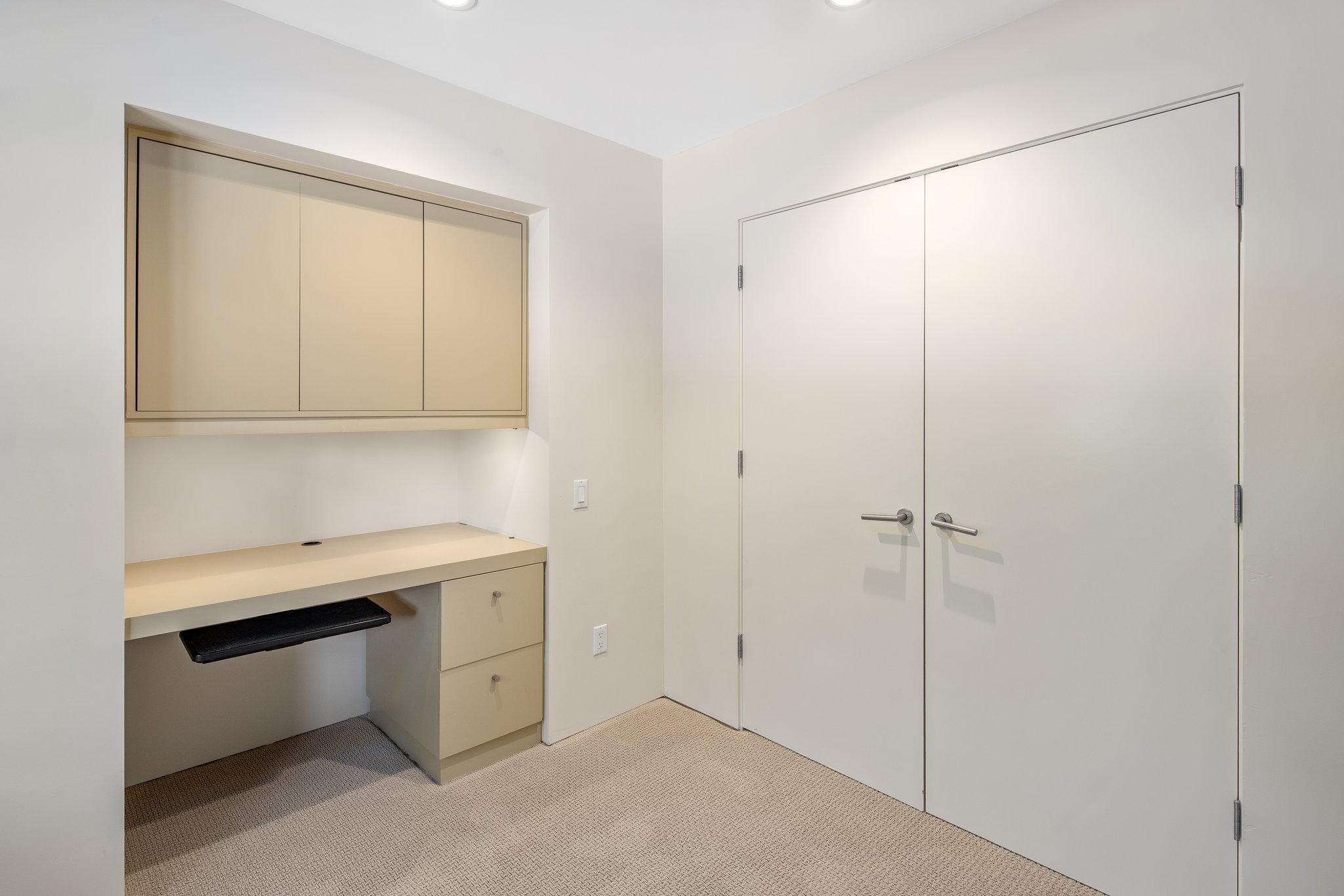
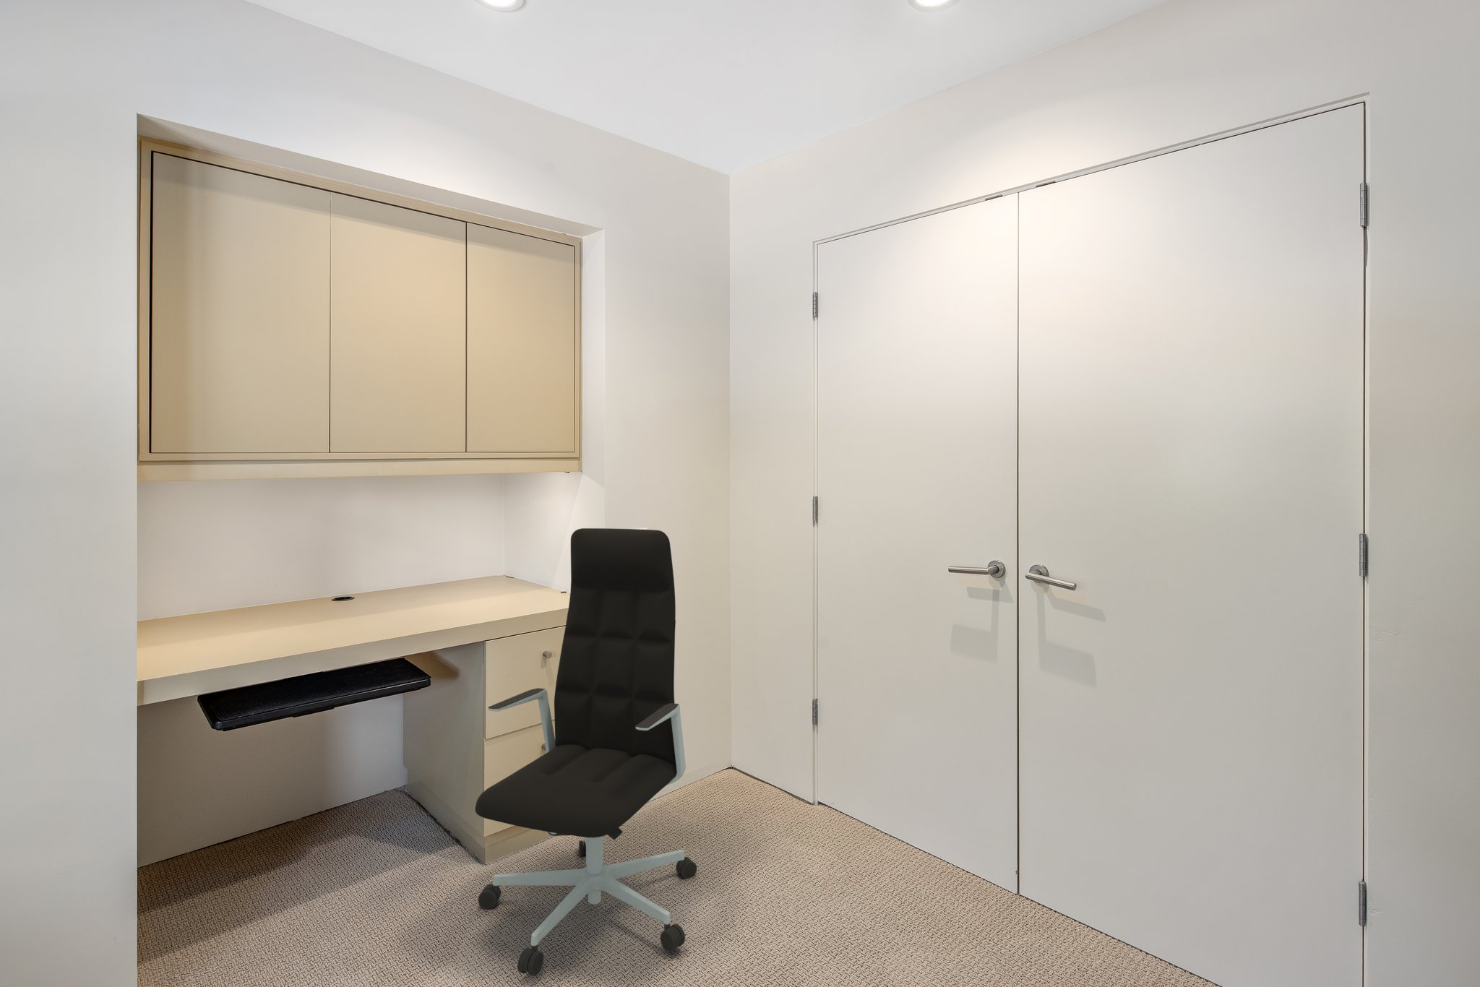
+ office chair (590, 722)
